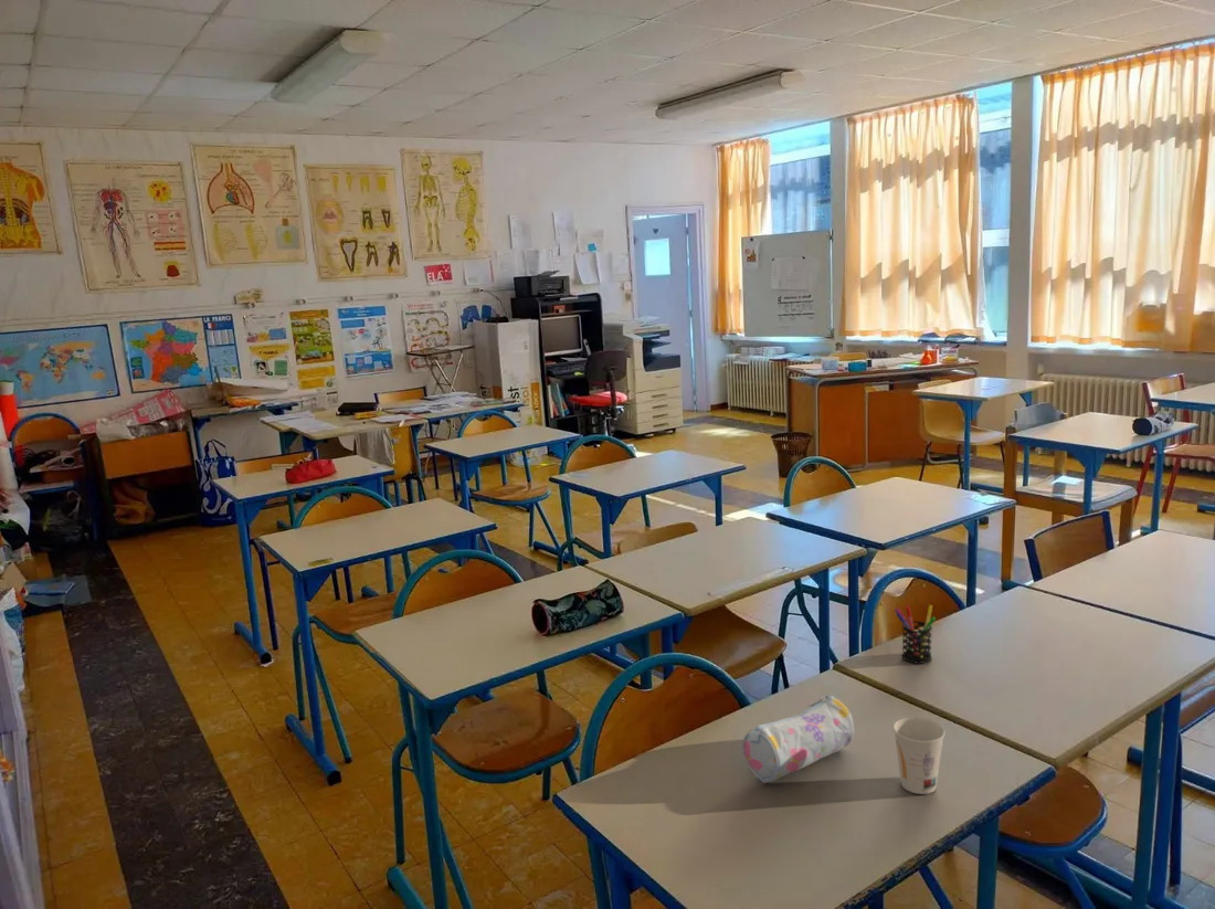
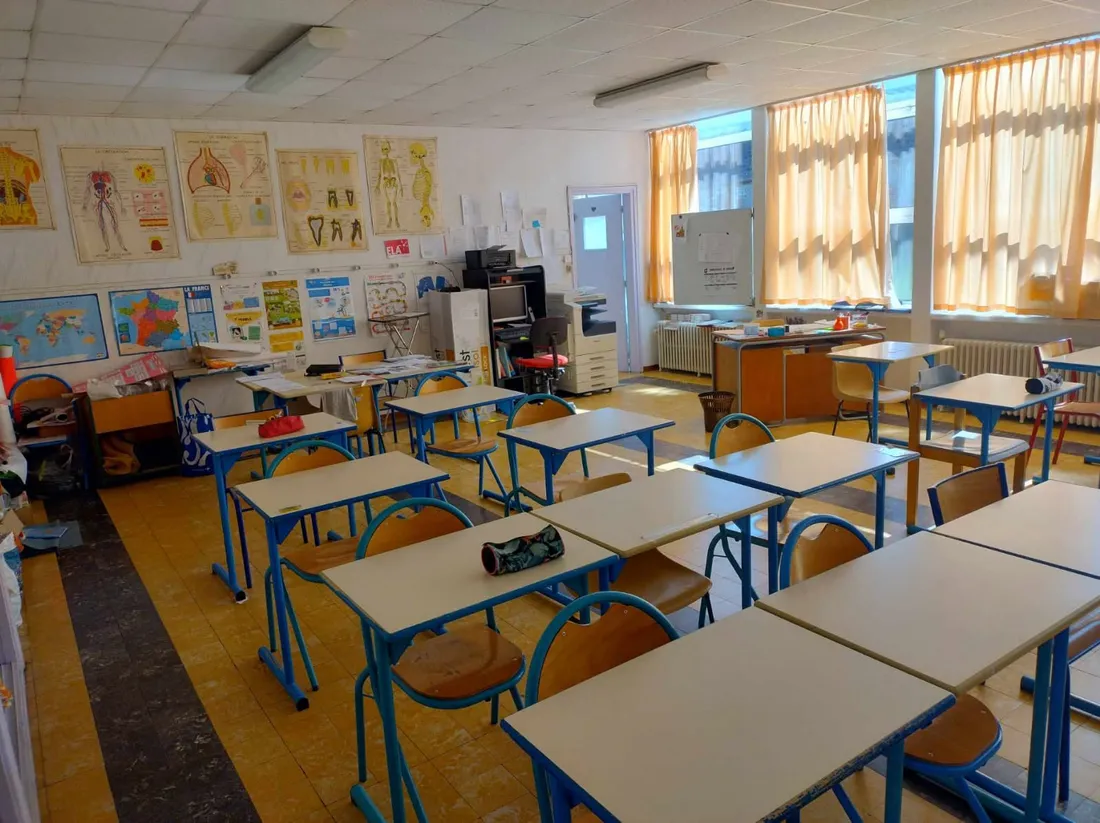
- cup (918, 757)
- pencil case (799, 737)
- pen holder (918, 632)
